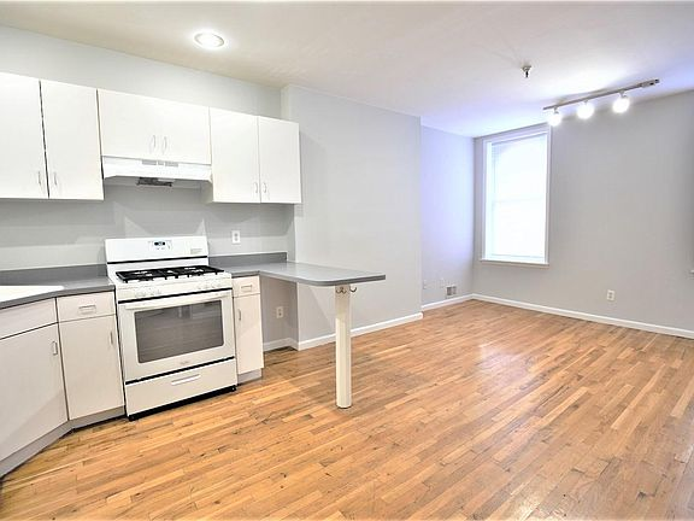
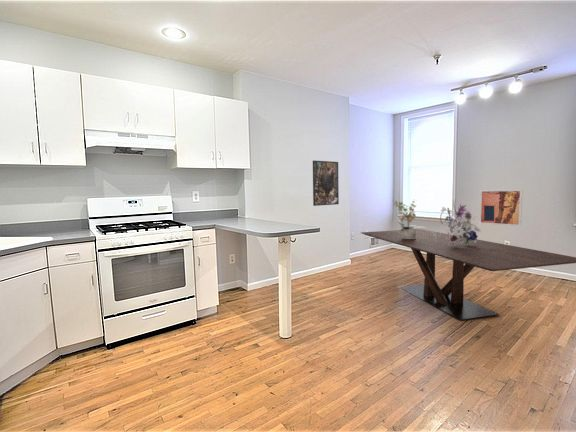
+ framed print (326, 183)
+ dining table (434, 271)
+ bouquet (457, 219)
+ wall art (499, 207)
+ potted plant (407, 219)
